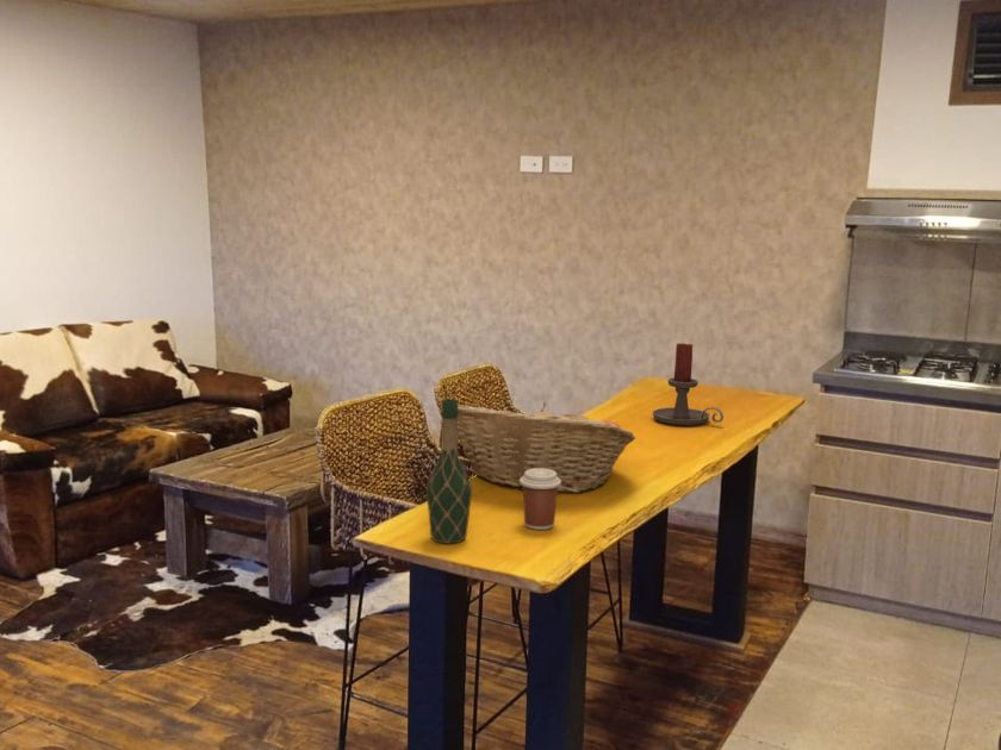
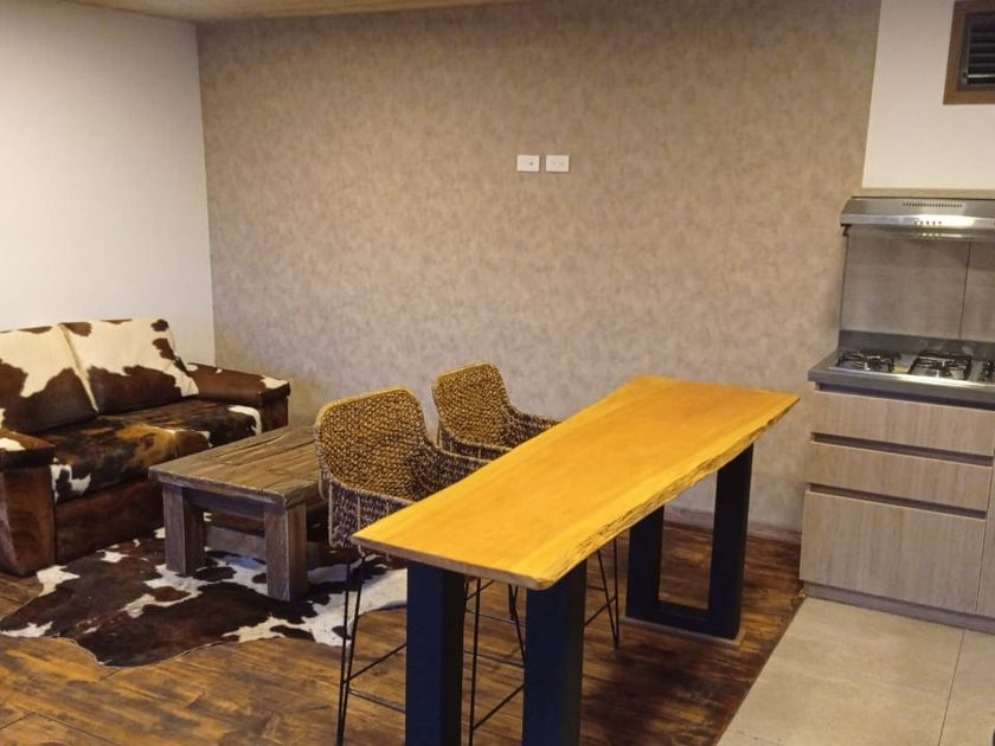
- fruit basket (536, 437)
- wine bottle (449, 470)
- candle holder (690, 382)
- coffee cup (540, 498)
